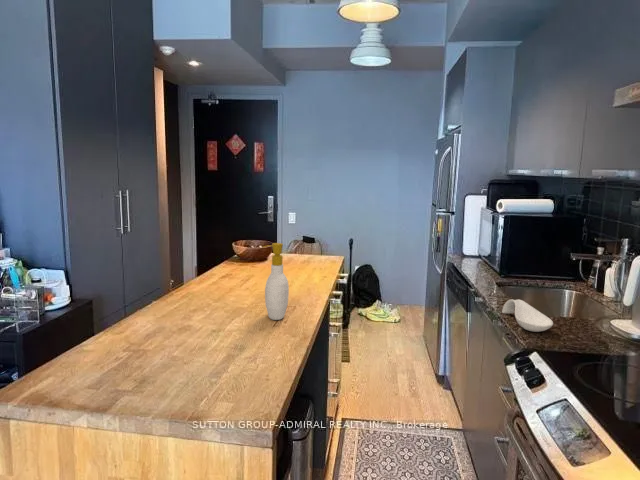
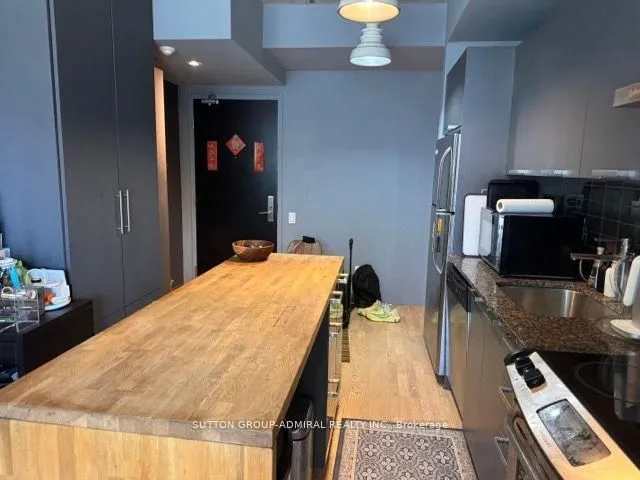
- spoon rest (524, 313)
- soap bottle (275, 280)
